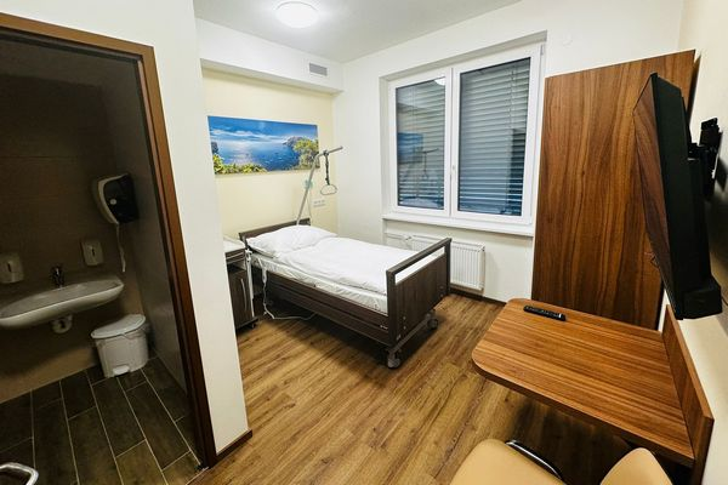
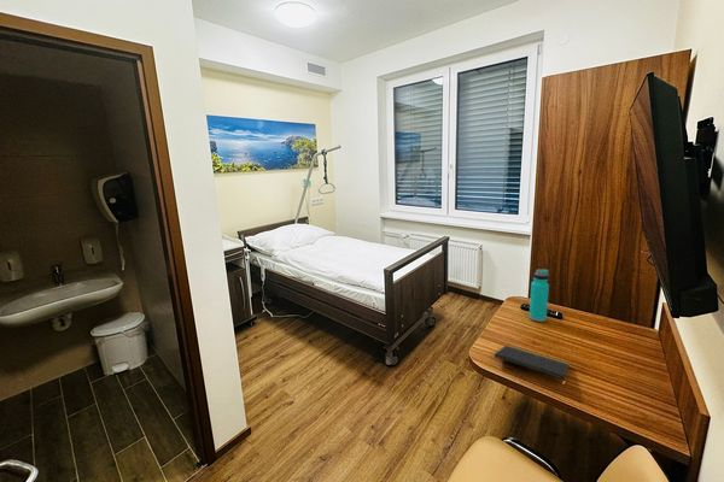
+ notepad (531, 359)
+ water bottle (538, 294)
